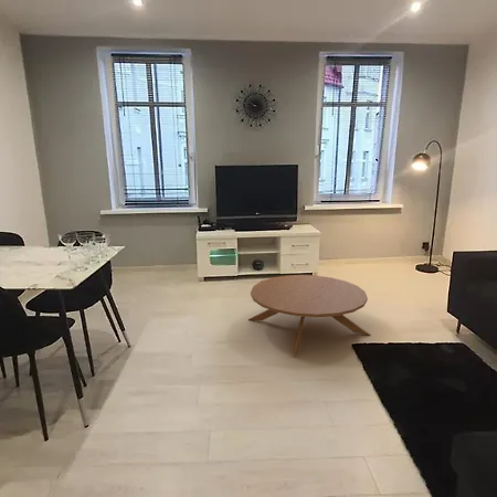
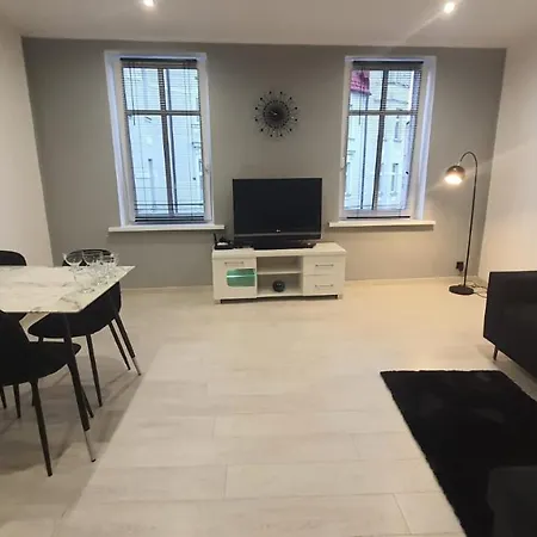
- coffee table (307, 309)
